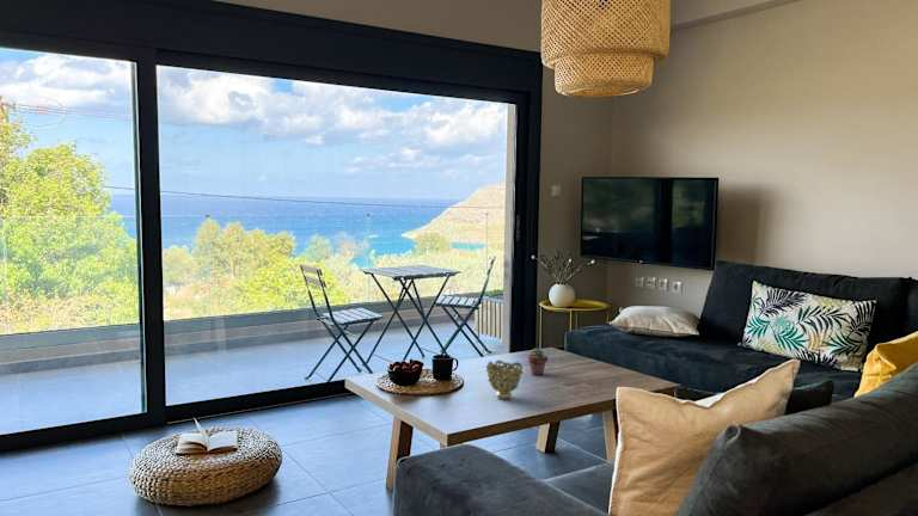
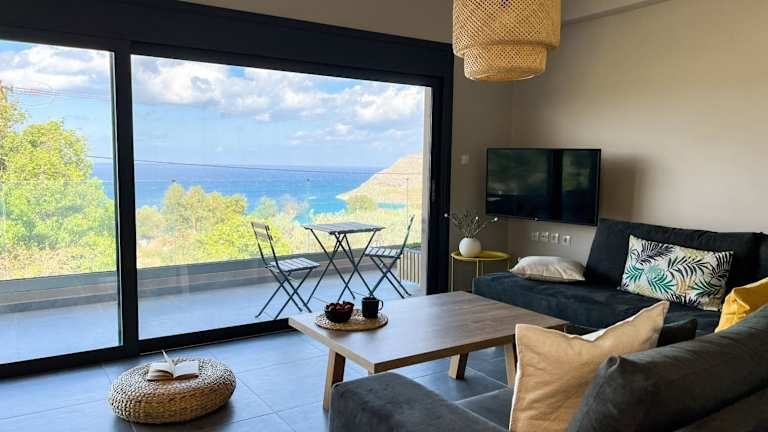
- decorative bowl (503, 380)
- potted succulent (537, 361)
